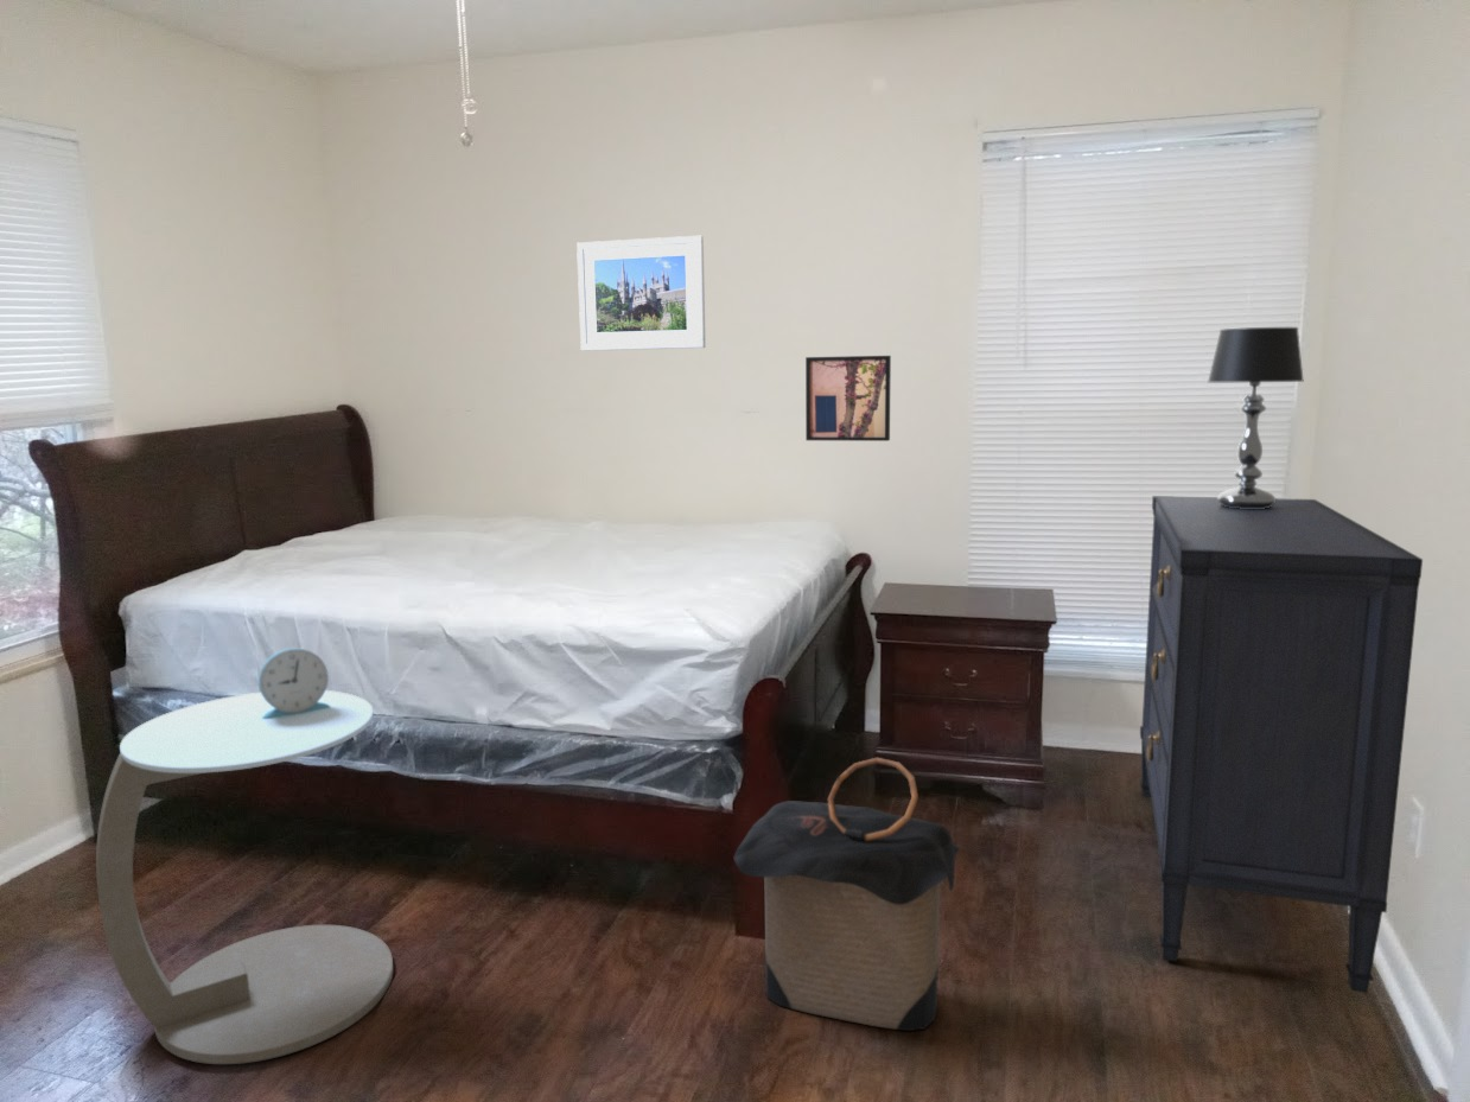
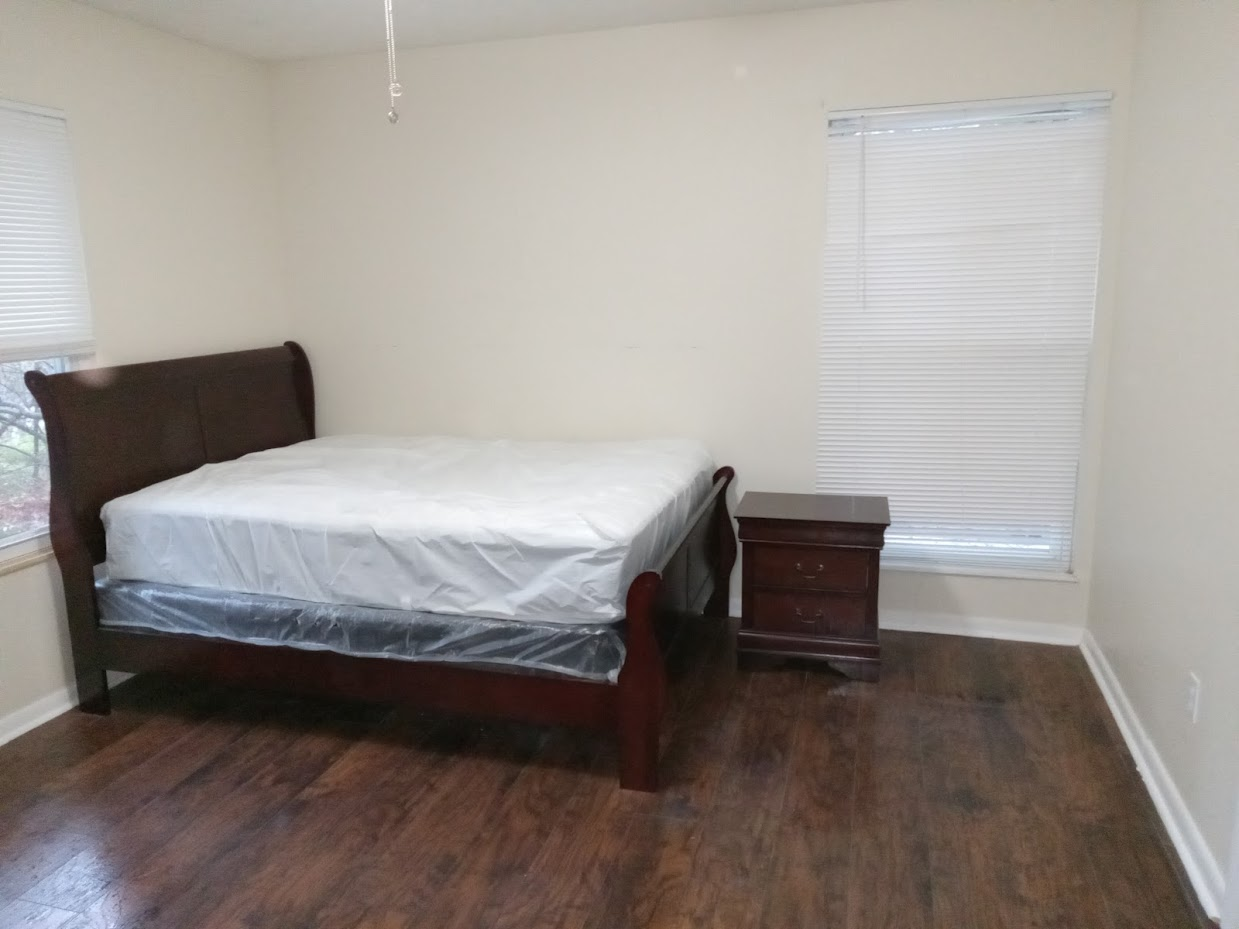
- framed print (639, 294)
- dresser (1243, 702)
- alarm clock (292, 677)
- wall art (847, 399)
- table lamp (1252, 418)
- laundry hamper (845, 885)
- side table (266, 932)
